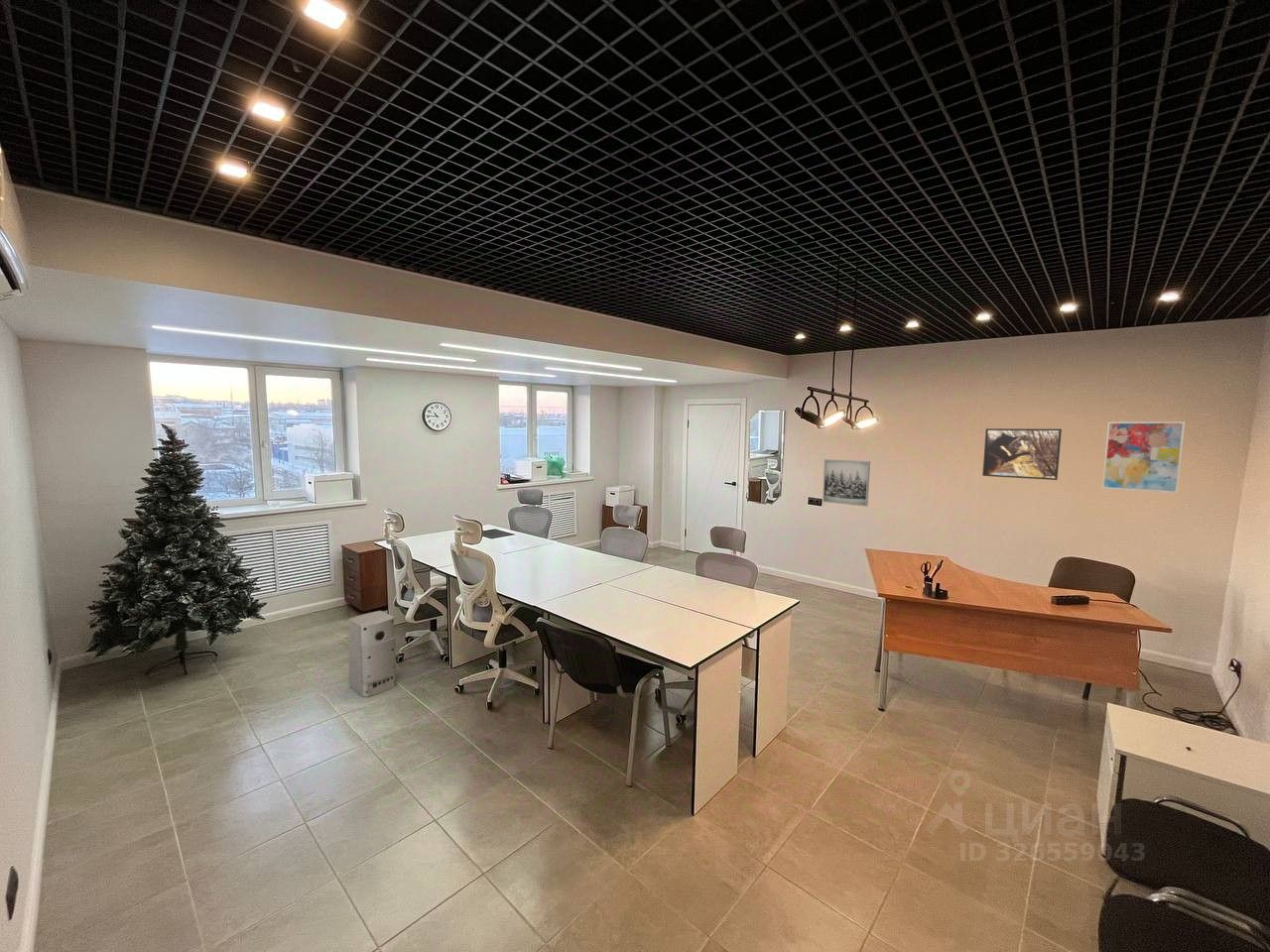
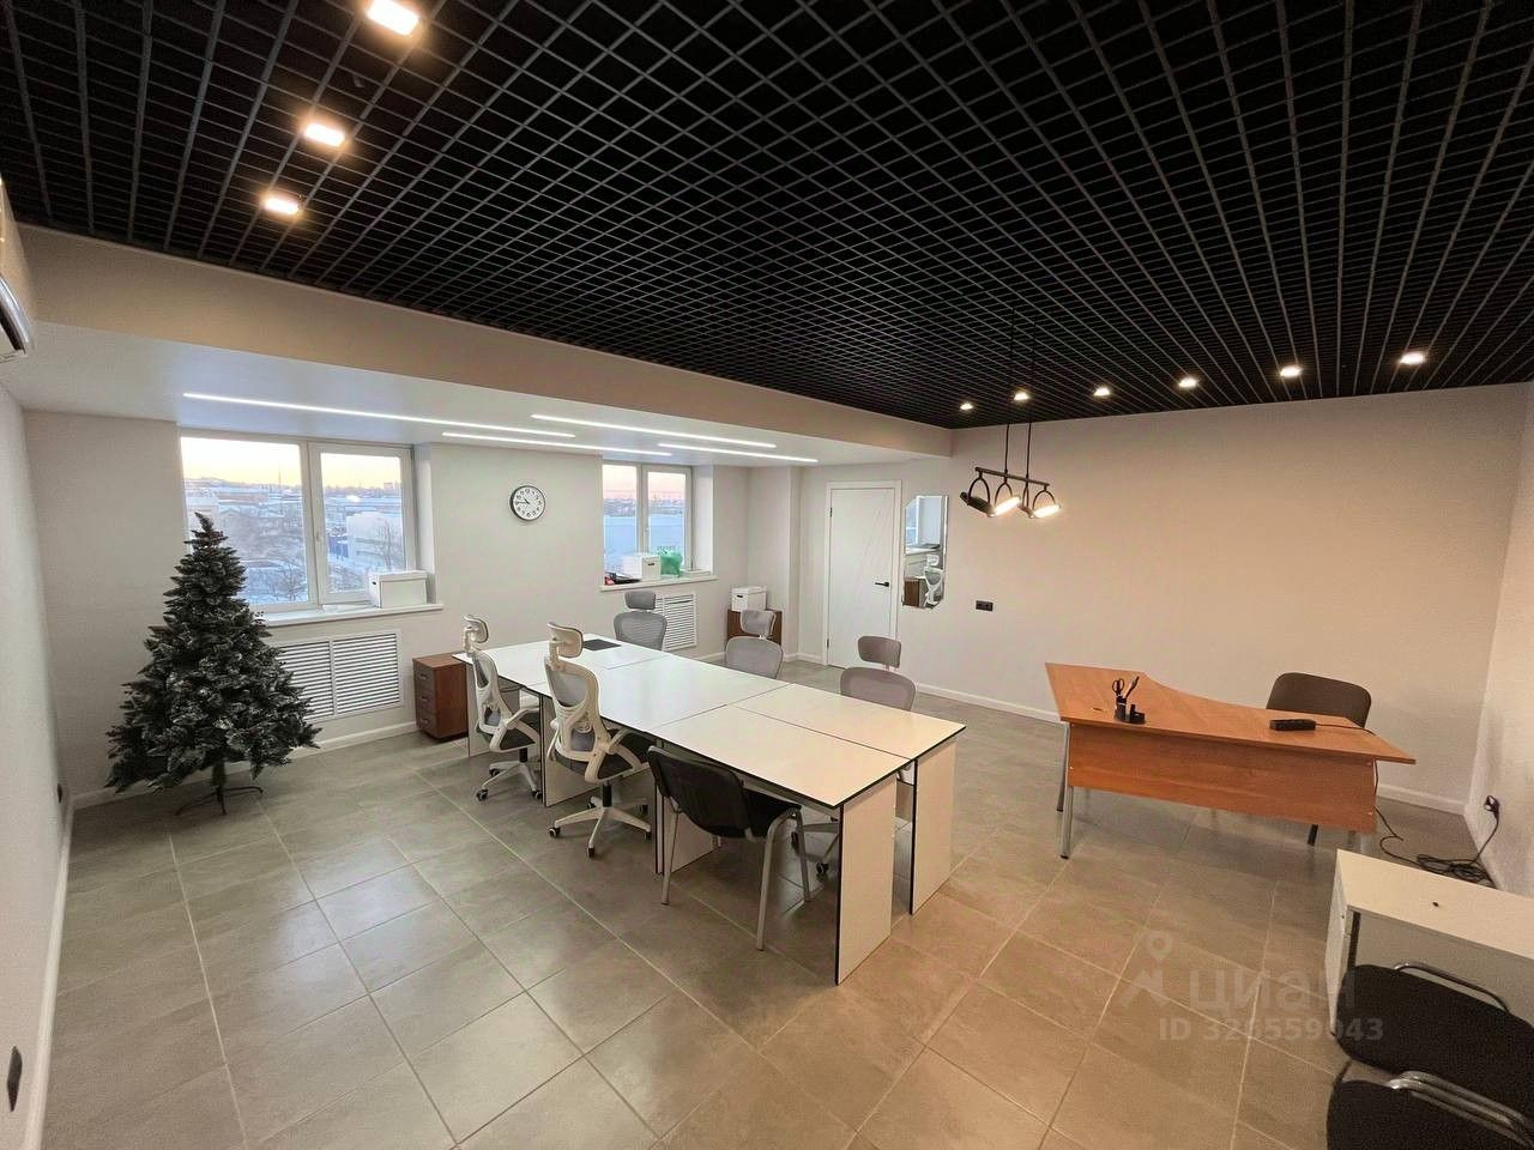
- air purifier (372, 652)
- wall art (1141, 456)
- wall art (845, 482)
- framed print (1020, 453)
